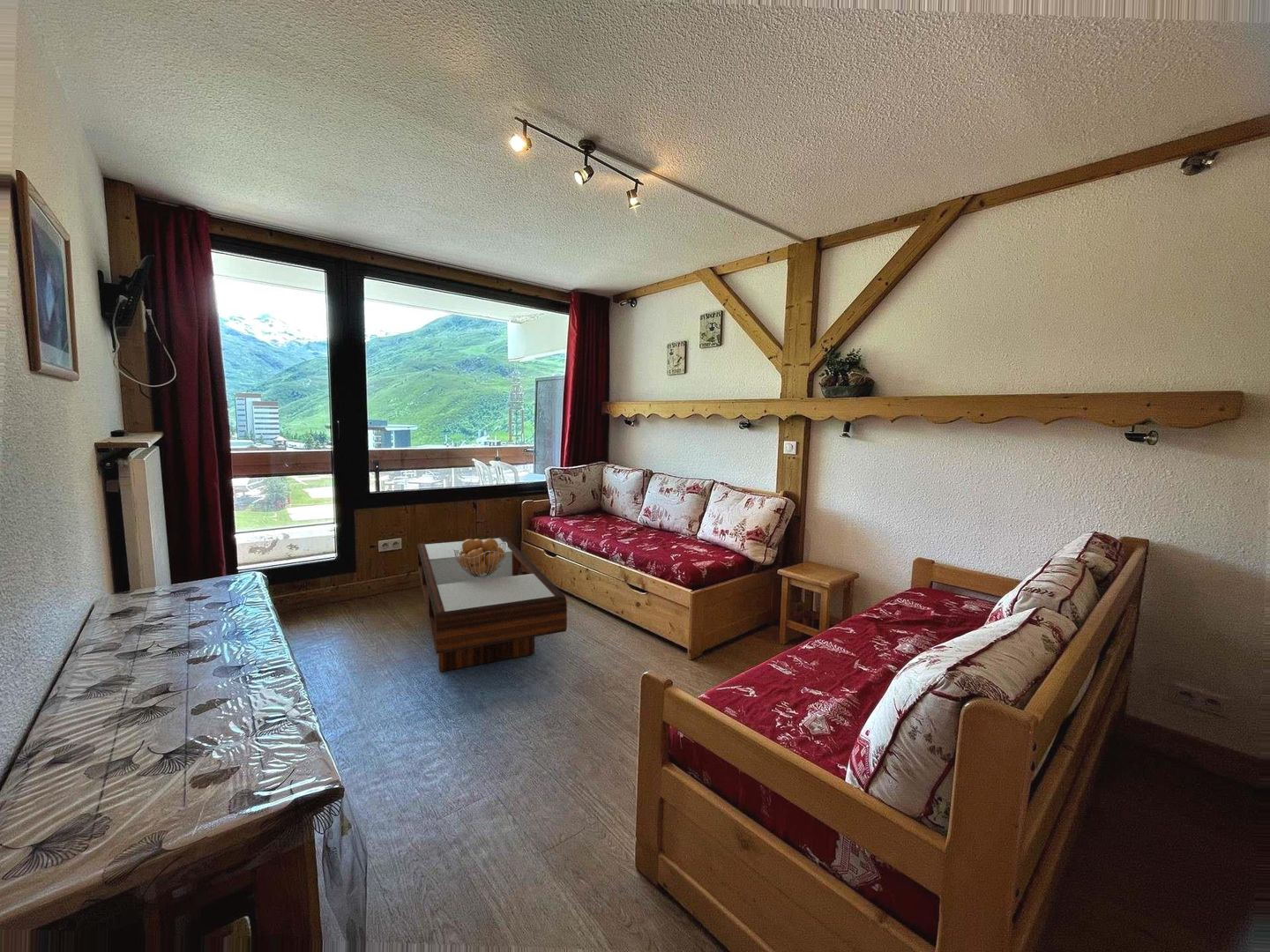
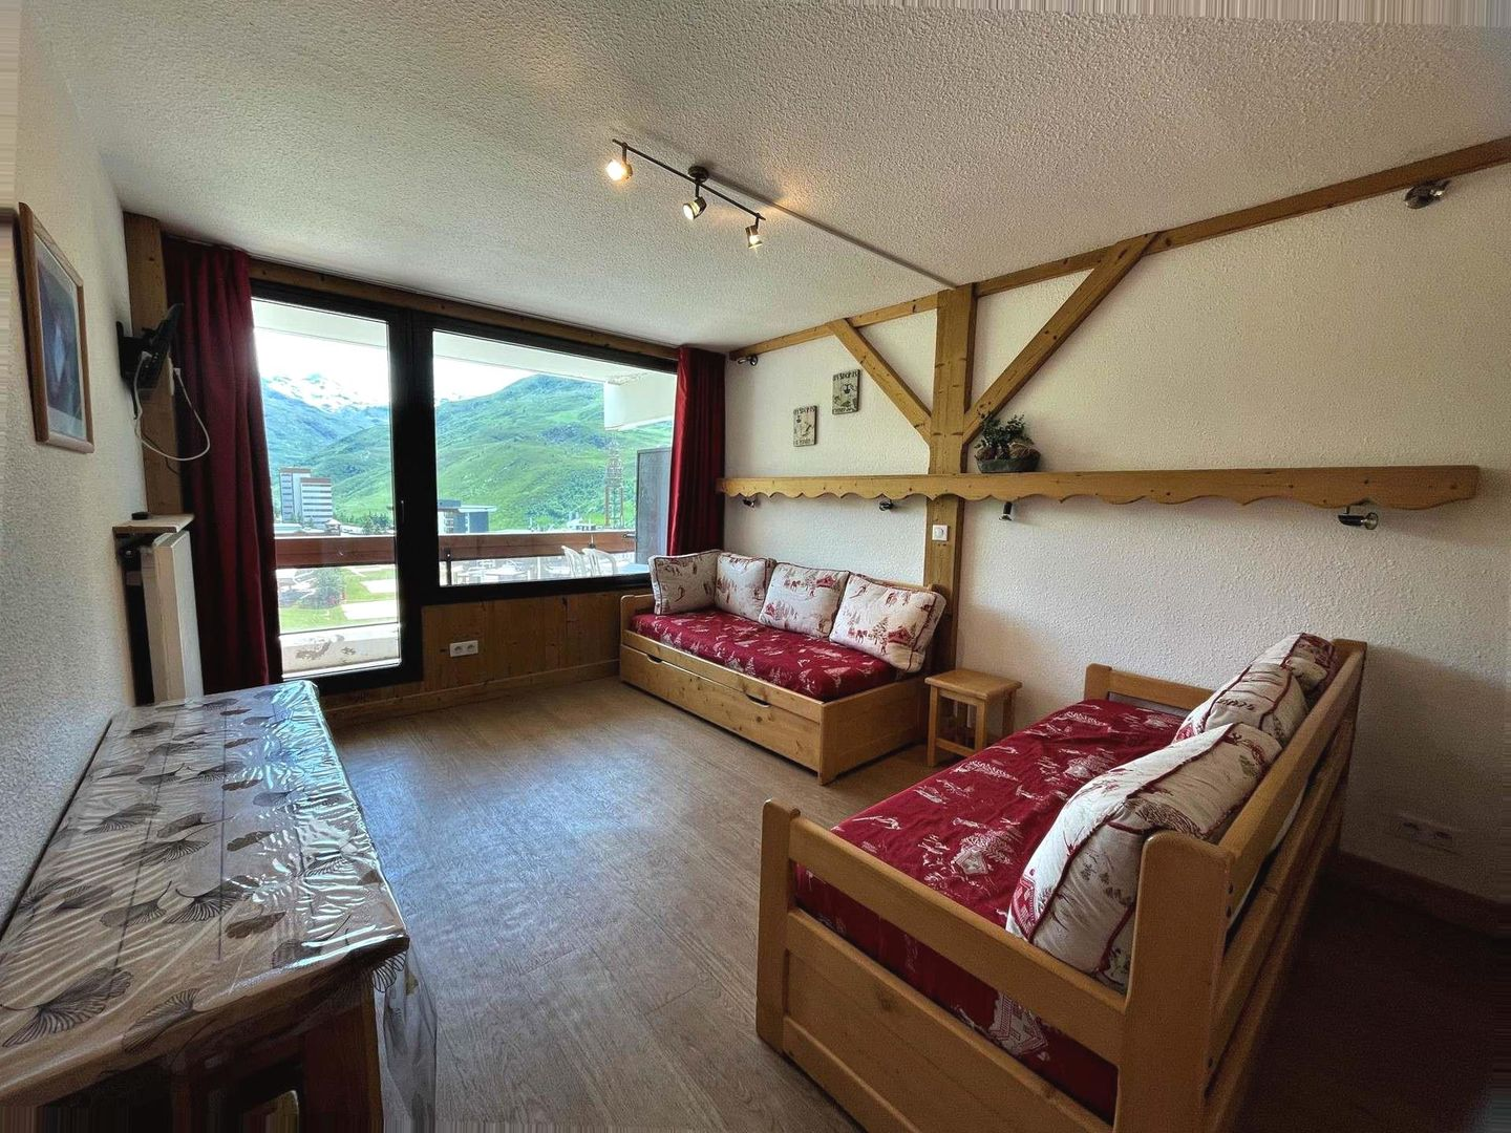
- fruit basket (481, 555)
- coffee table (479, 603)
